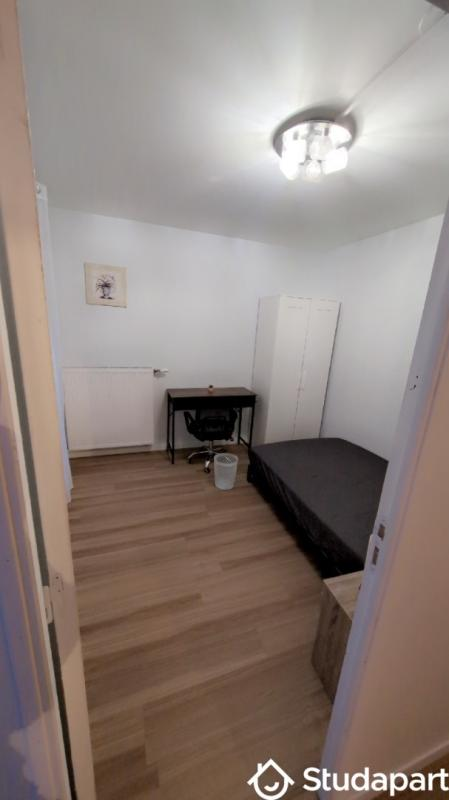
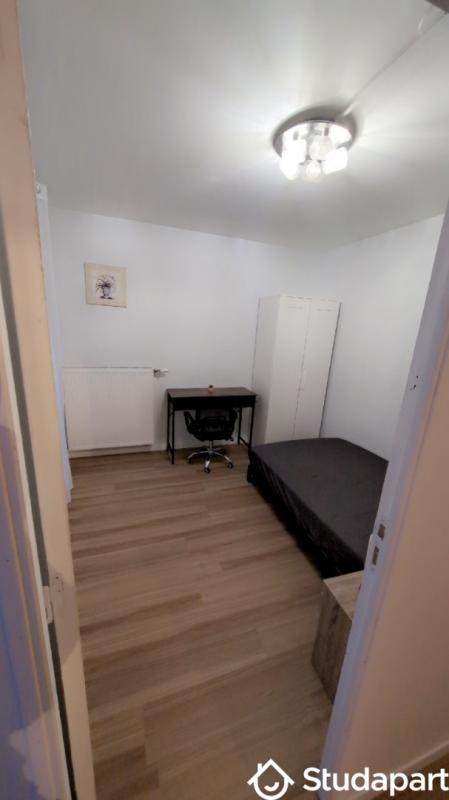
- wastebasket (224, 471)
